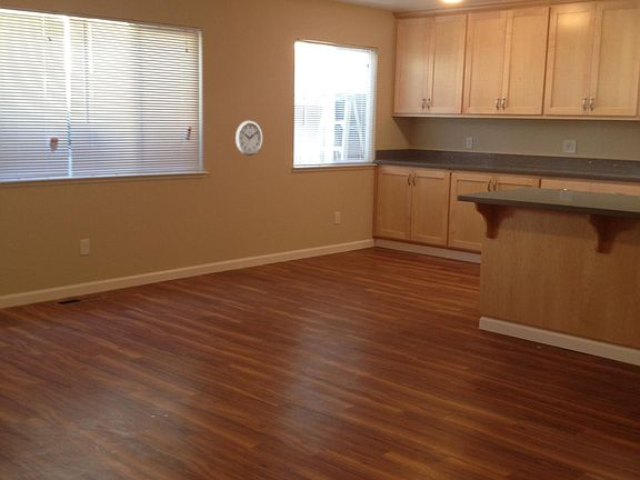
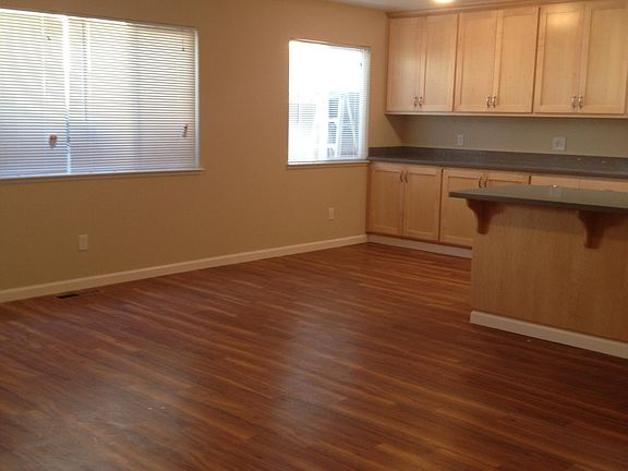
- wall clock (249, 138)
